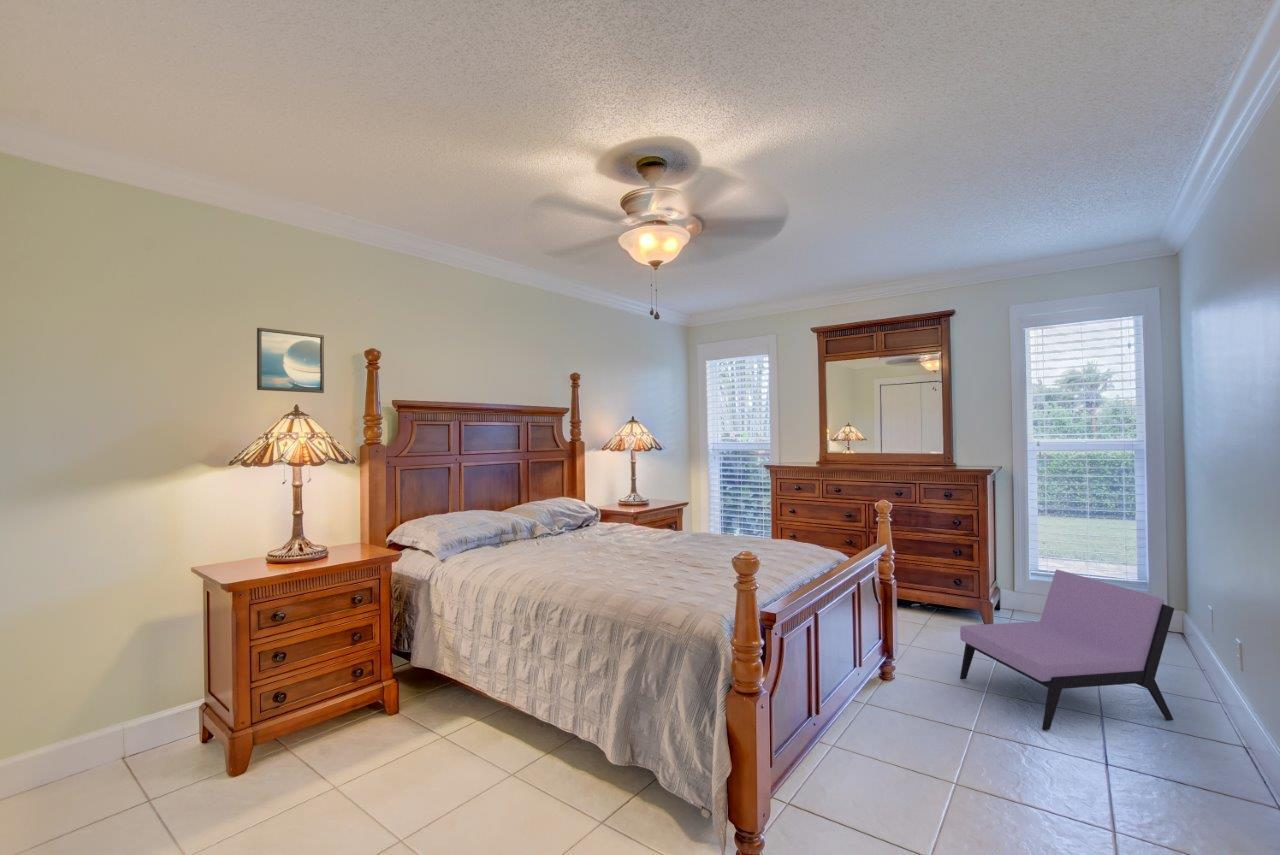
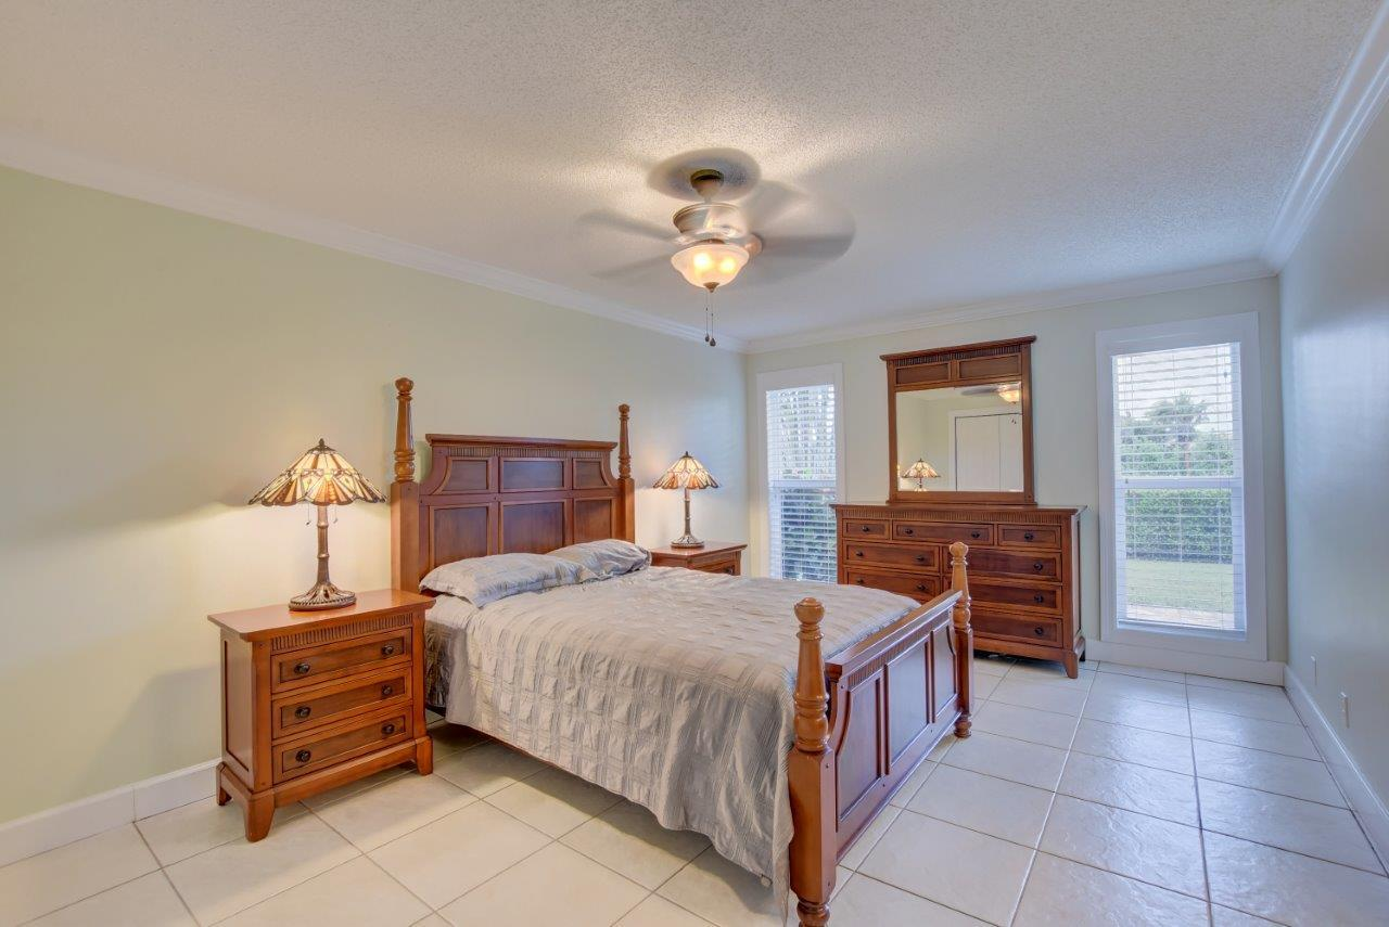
- armchair (1058, 640)
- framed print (291, 361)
